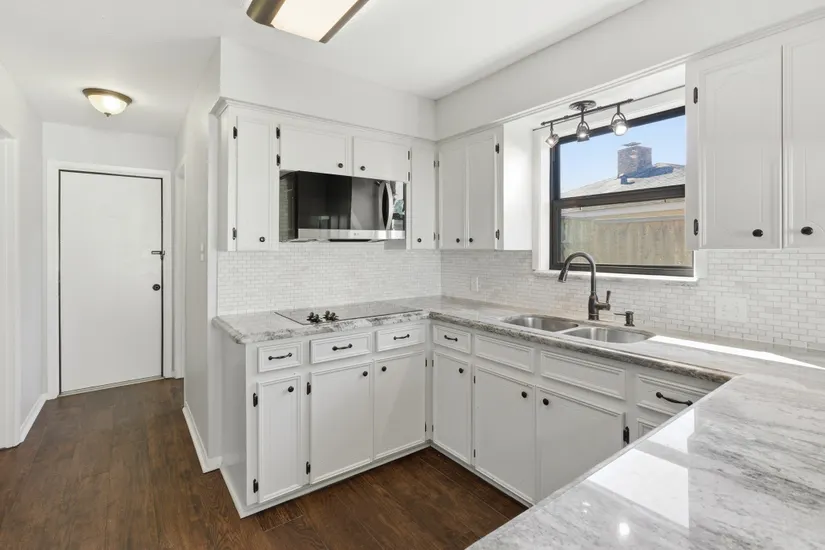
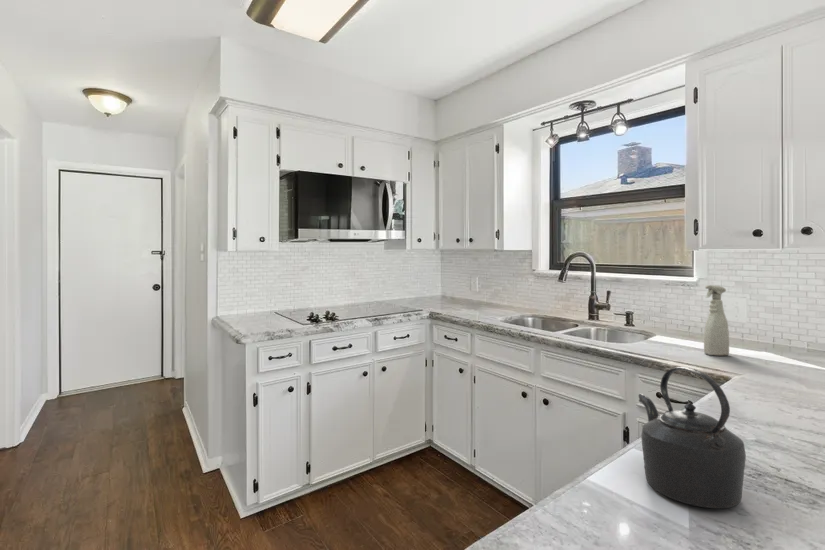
+ spray bottle (716, 319)
+ kettle (676, 420)
